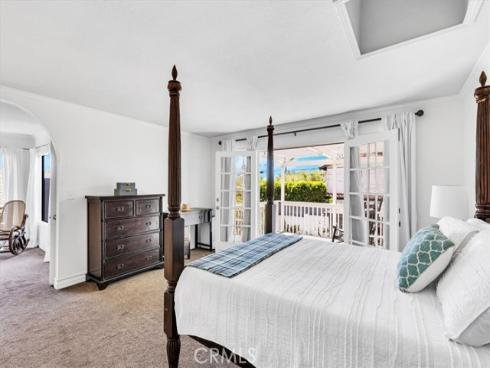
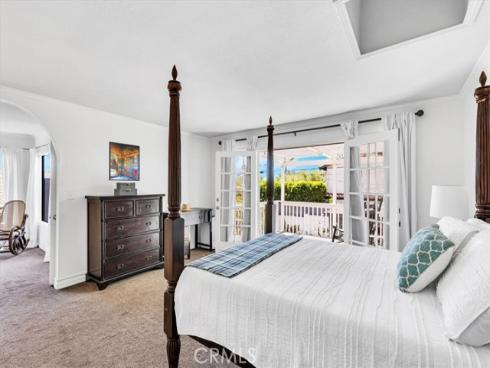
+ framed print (125, 162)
